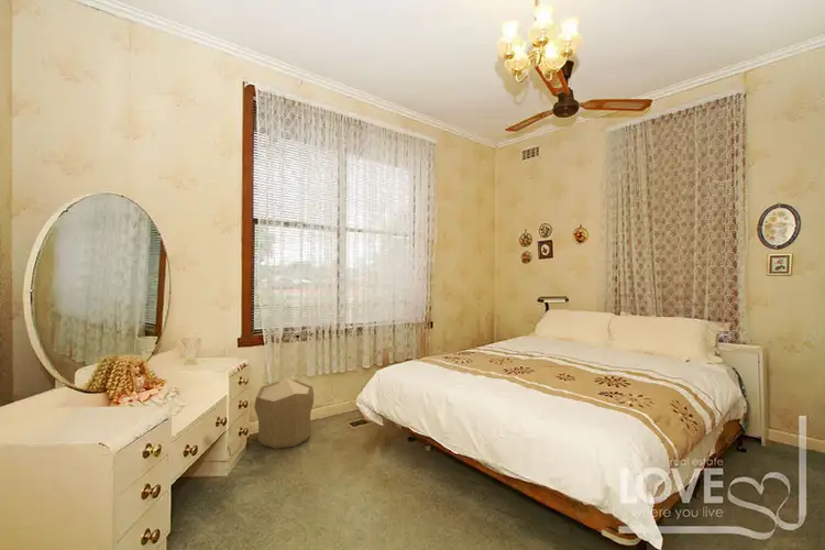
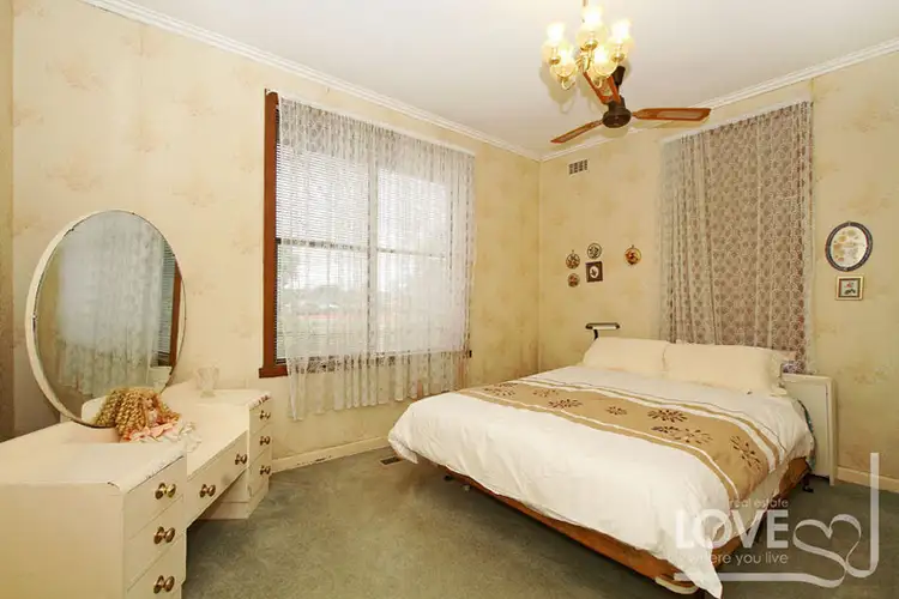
- pouf (285, 408)
